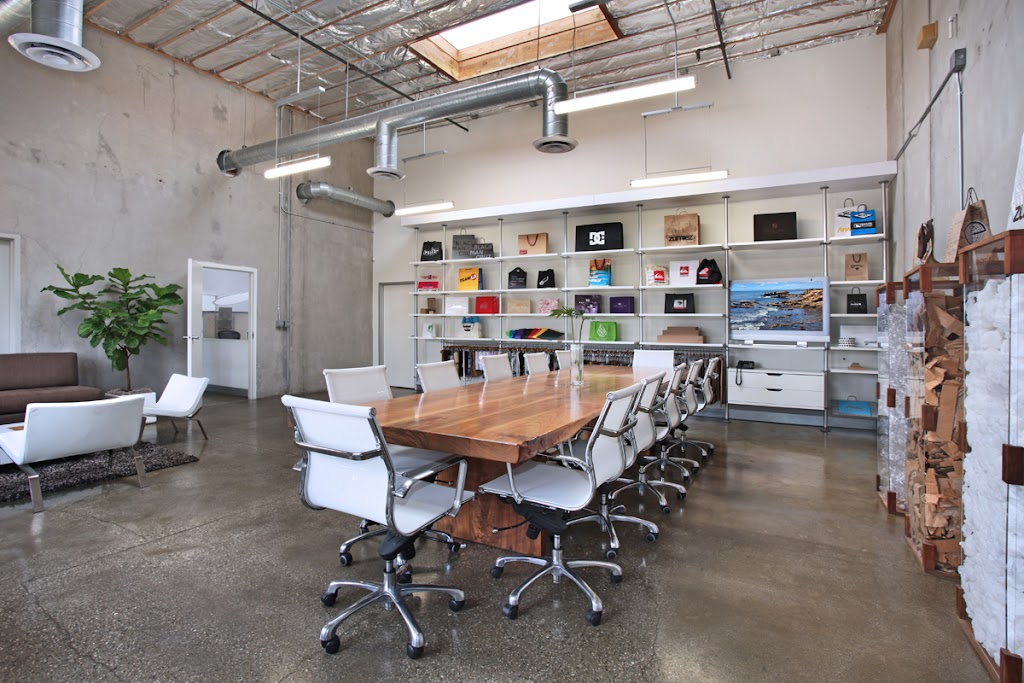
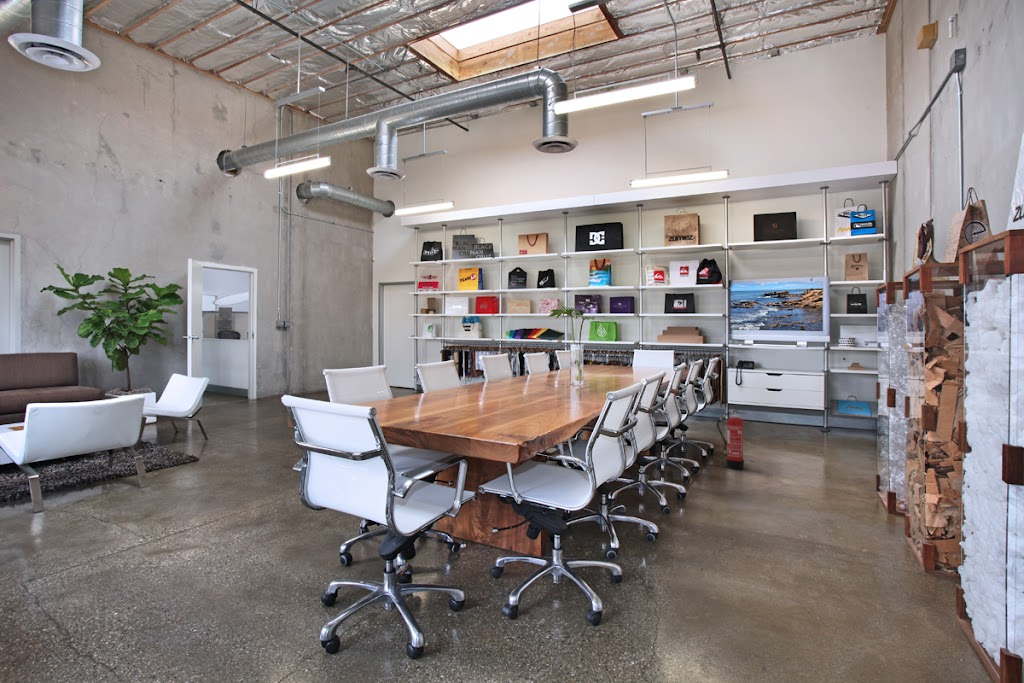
+ fire extinguisher (731, 436)
